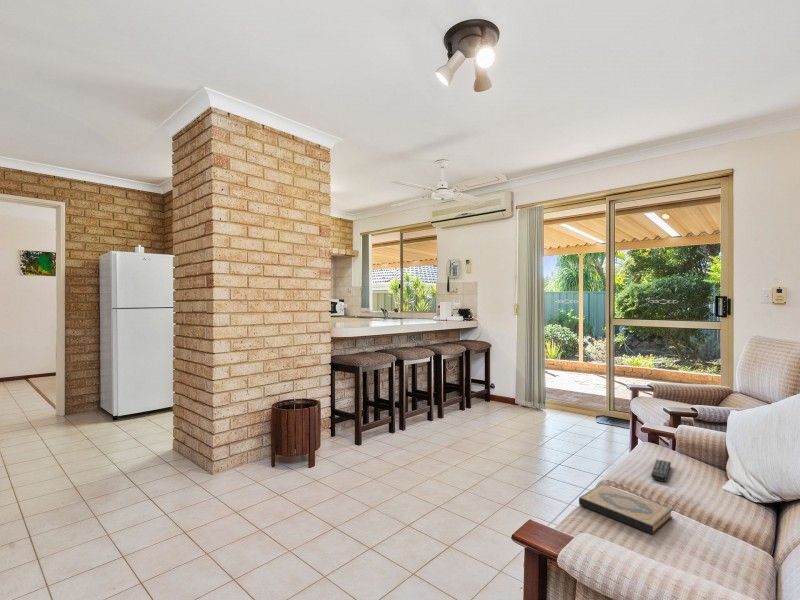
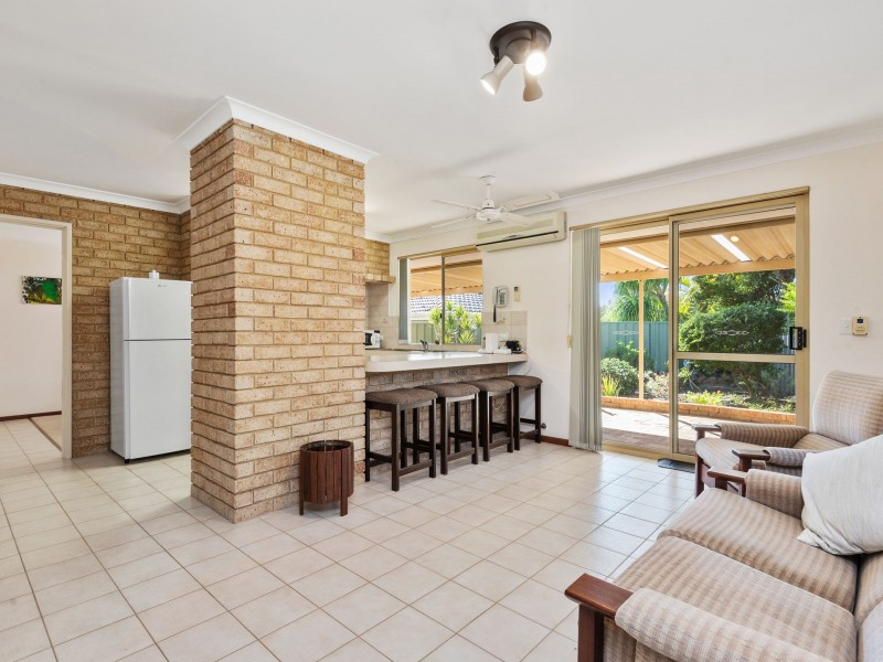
- hardback book (624, 507)
- remote control (661, 469)
